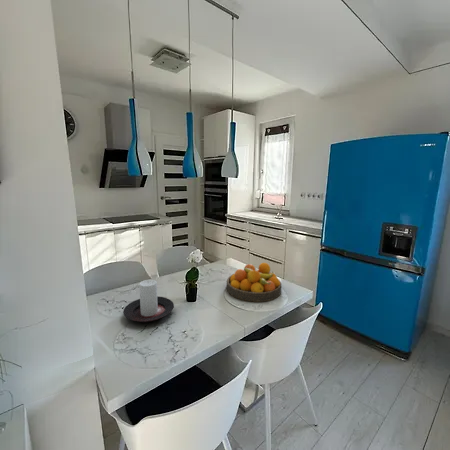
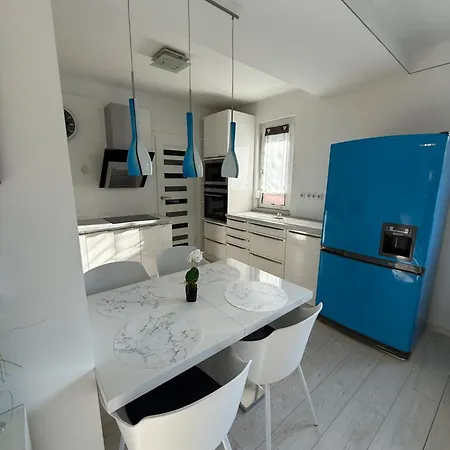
- fruit bowl (253, 277)
- candle holder (148, 297)
